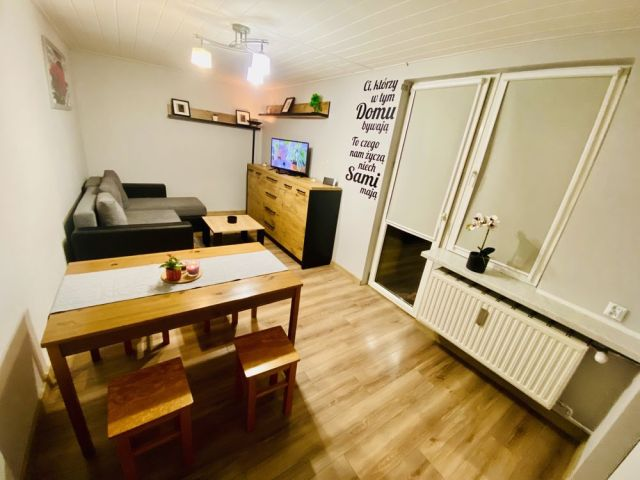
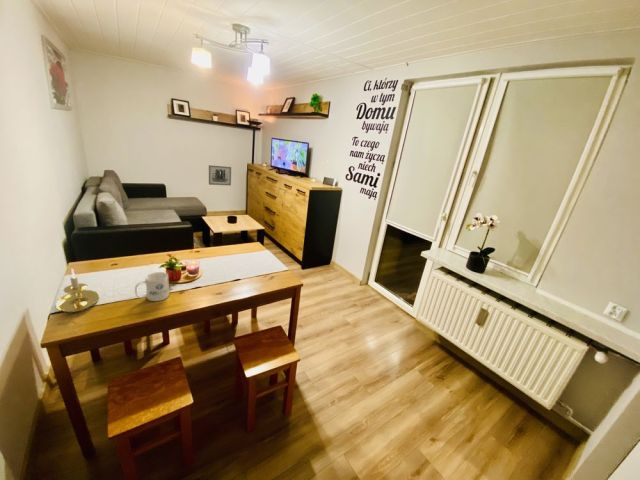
+ mug (153, 286)
+ wall art (220, 175)
+ candle holder (75, 287)
